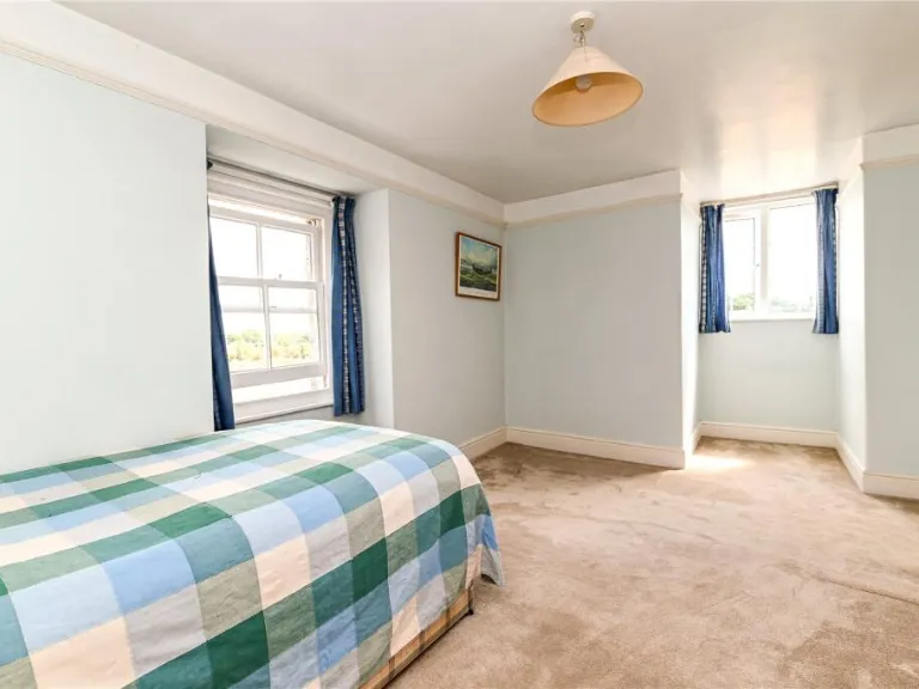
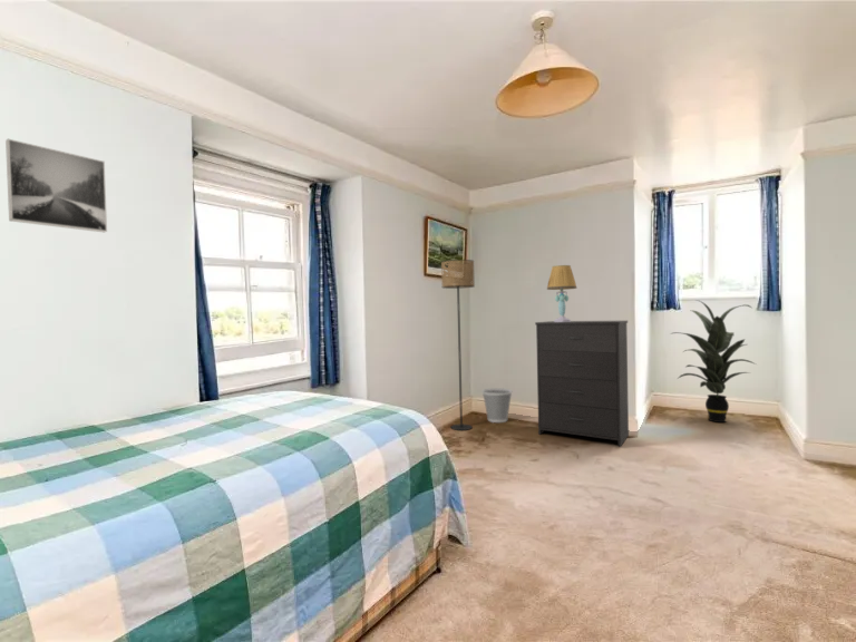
+ wastebasket (497, 405)
+ table lamp (562, 293)
+ dresser (581, 378)
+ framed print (59, 188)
+ floor lamp (459, 344)
+ indoor plant (711, 359)
